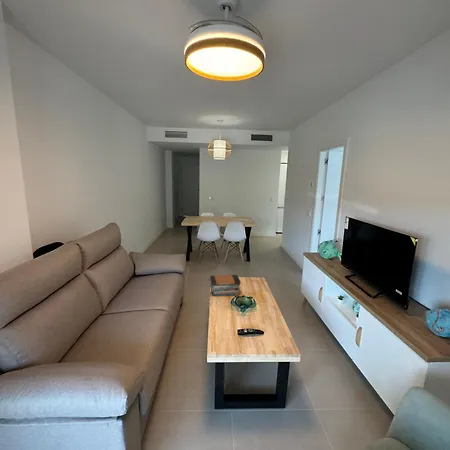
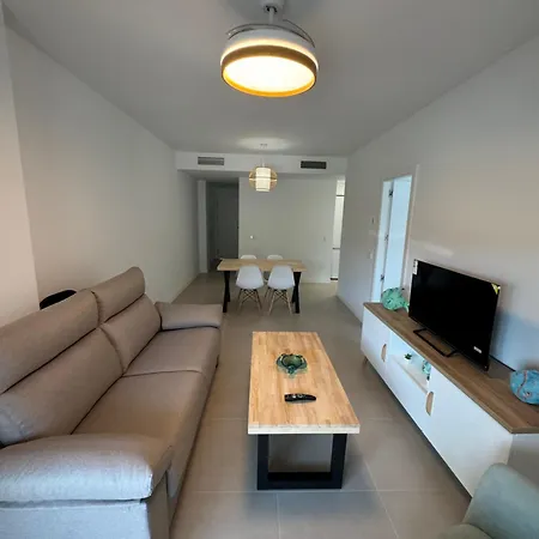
- book stack (224, 285)
